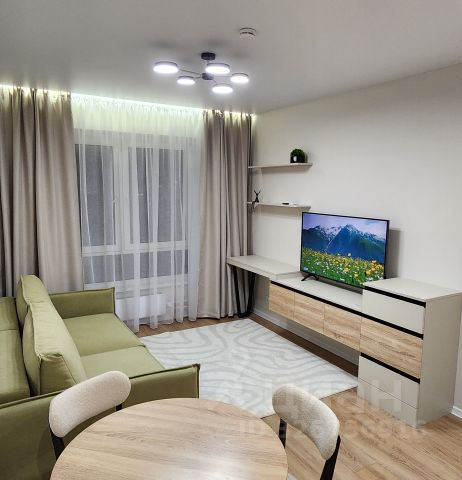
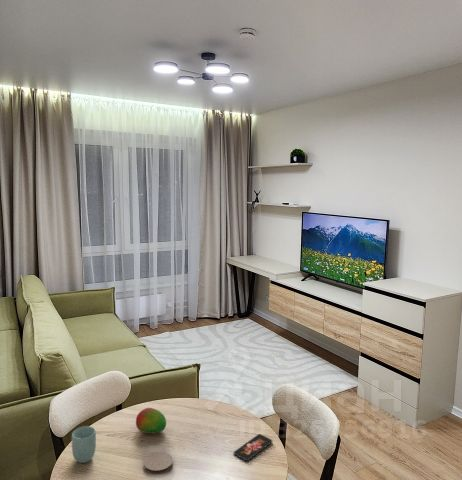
+ smartphone (253, 447)
+ coaster (158, 462)
+ cup (84, 445)
+ fruit (151, 420)
